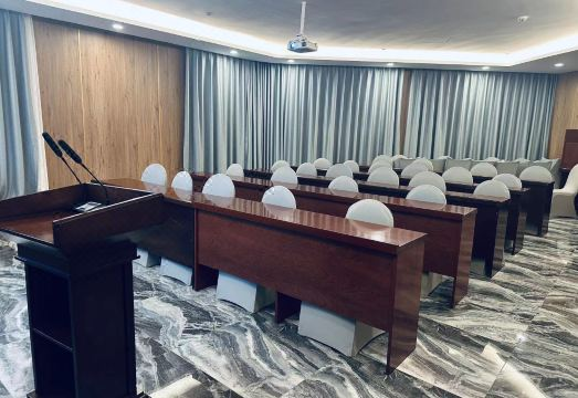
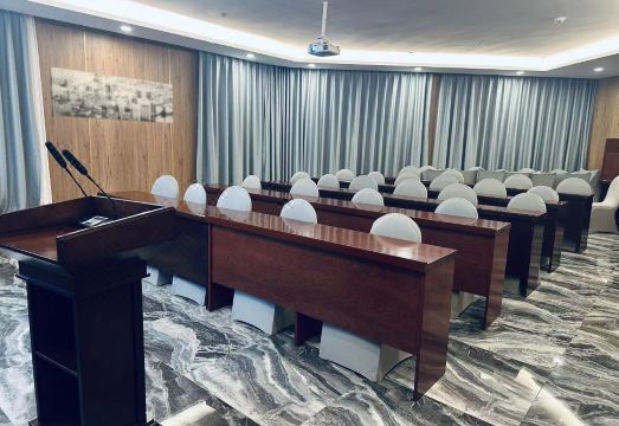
+ wall art (117, 98)
